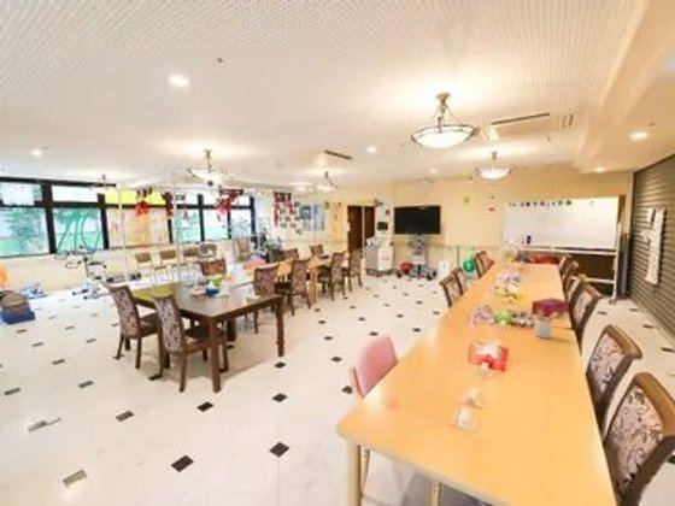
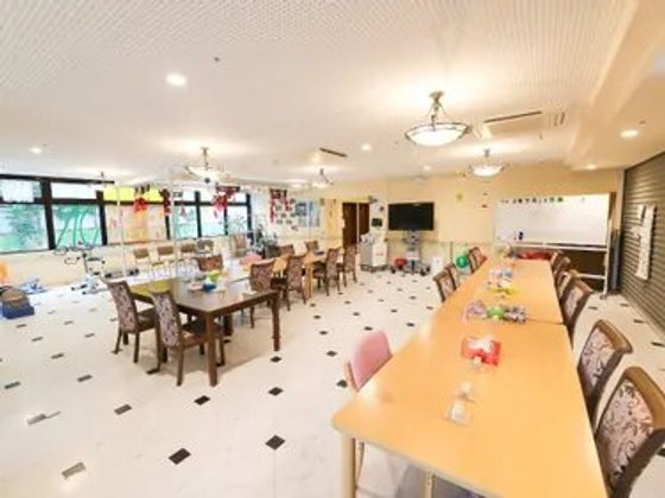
- tissue box (550, 306)
- utensil holder (547, 323)
